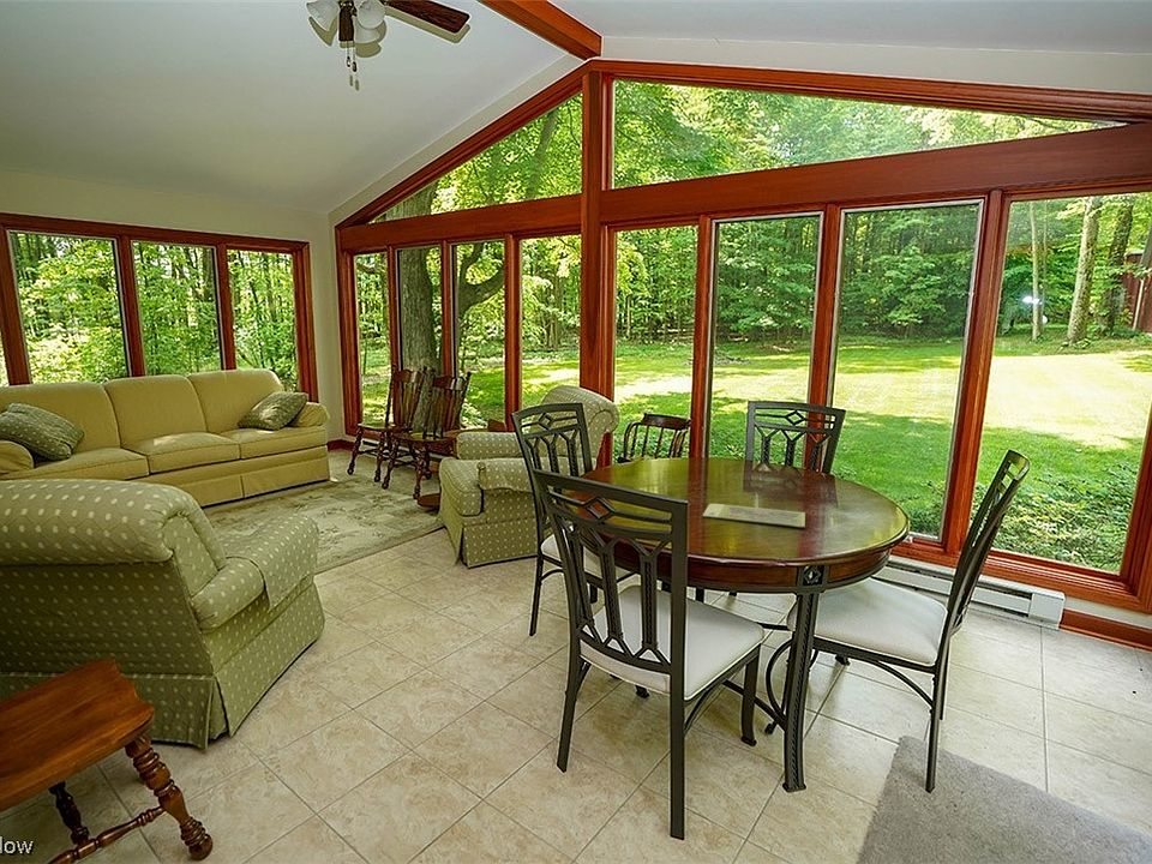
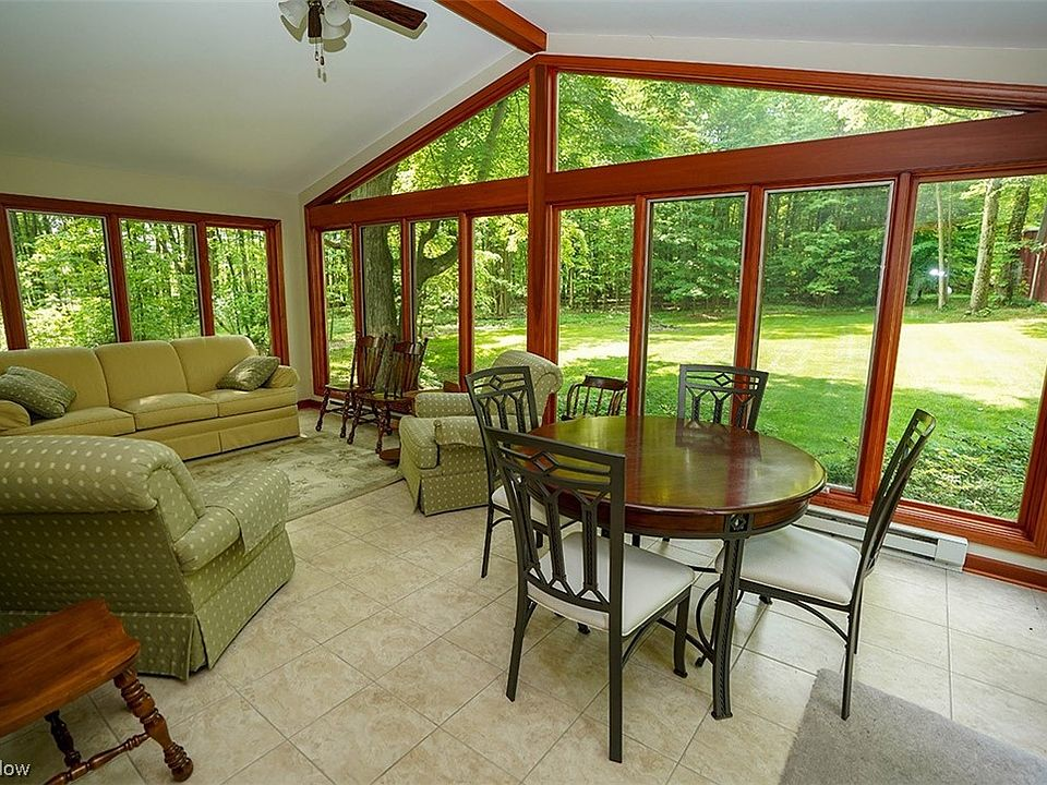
- cash (754, 514)
